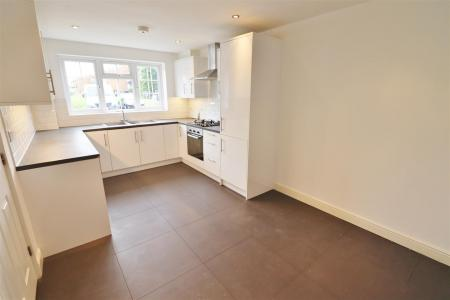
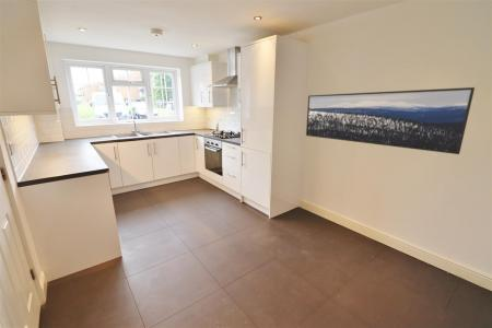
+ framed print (366, 118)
